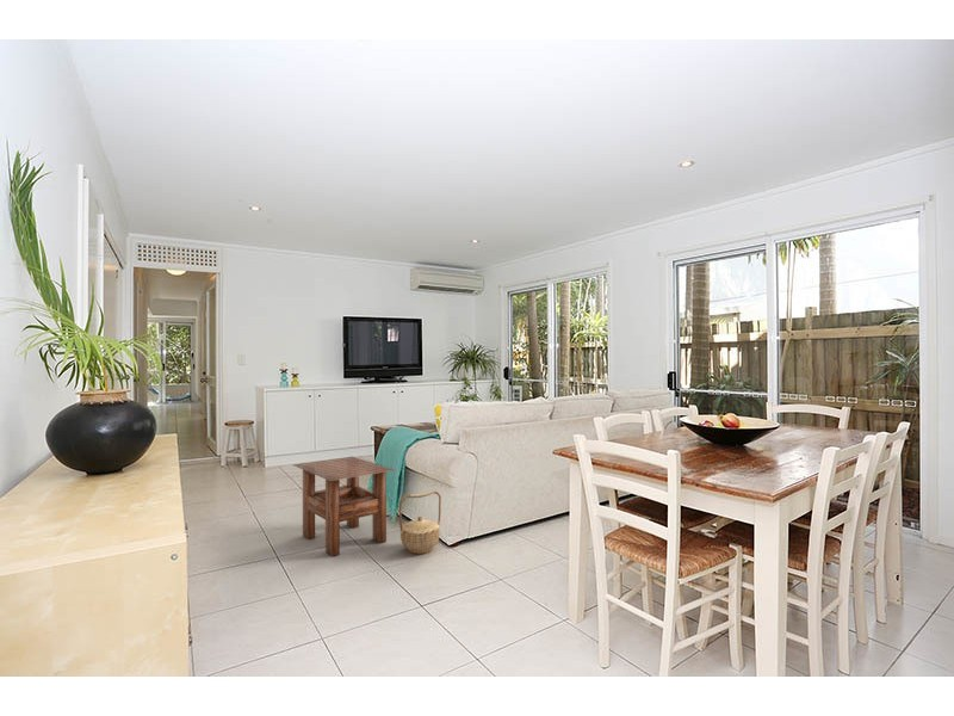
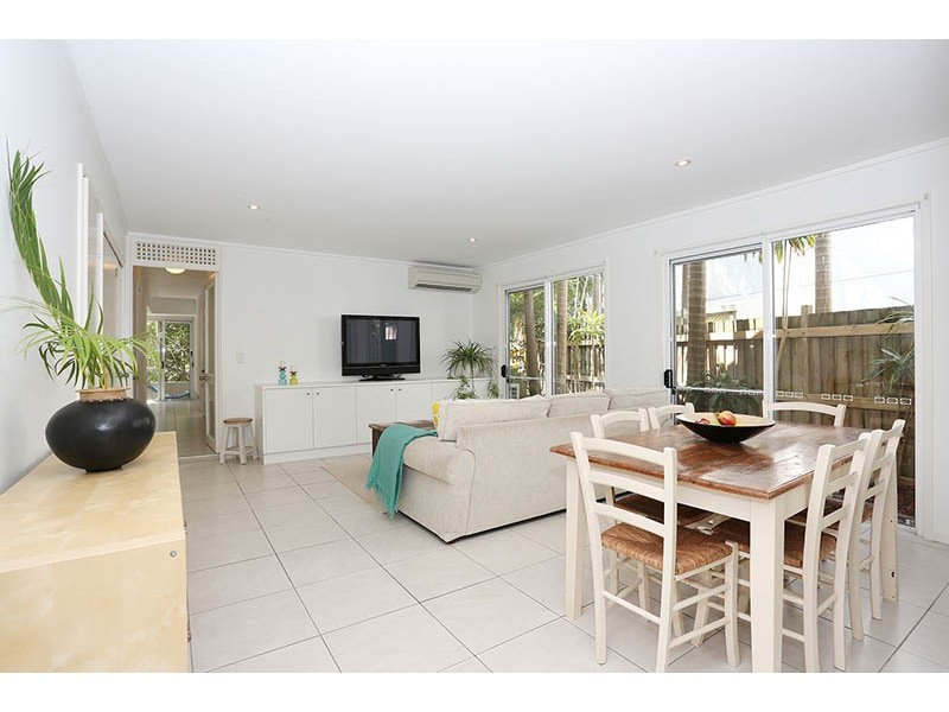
- side table (342, 502)
- basket (420, 520)
